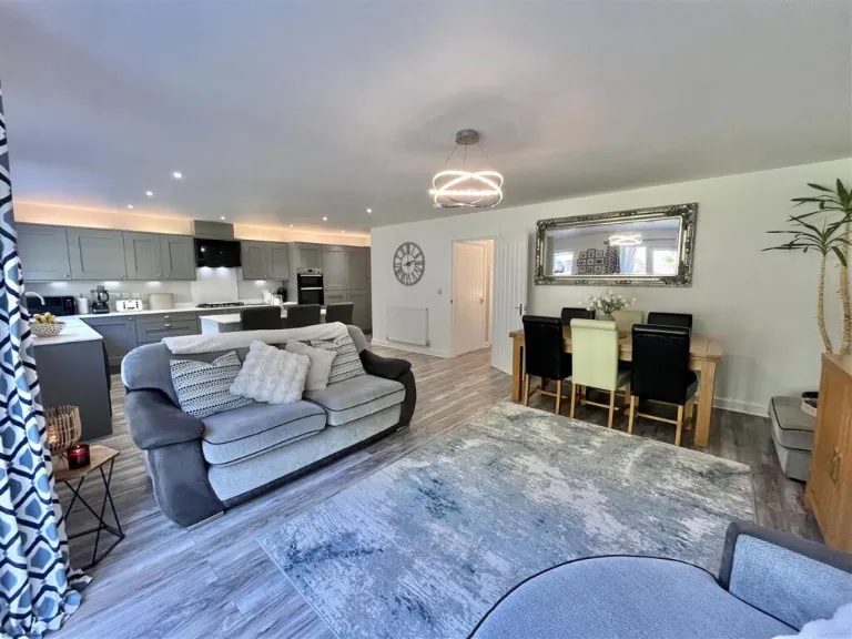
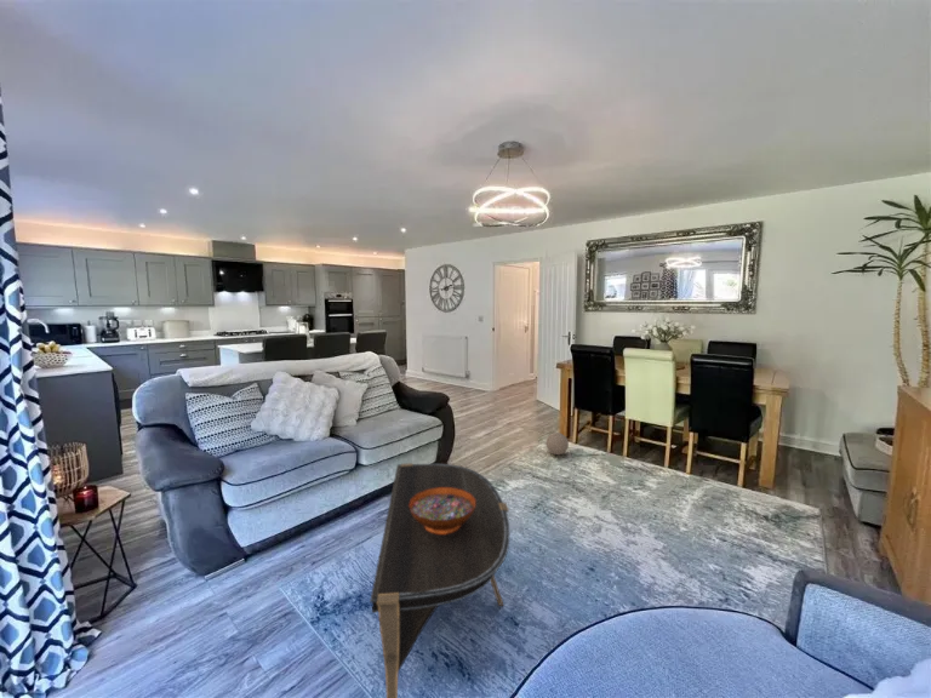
+ decorative bowl (442, 511)
+ coffee table (449, 559)
+ ball (556, 444)
